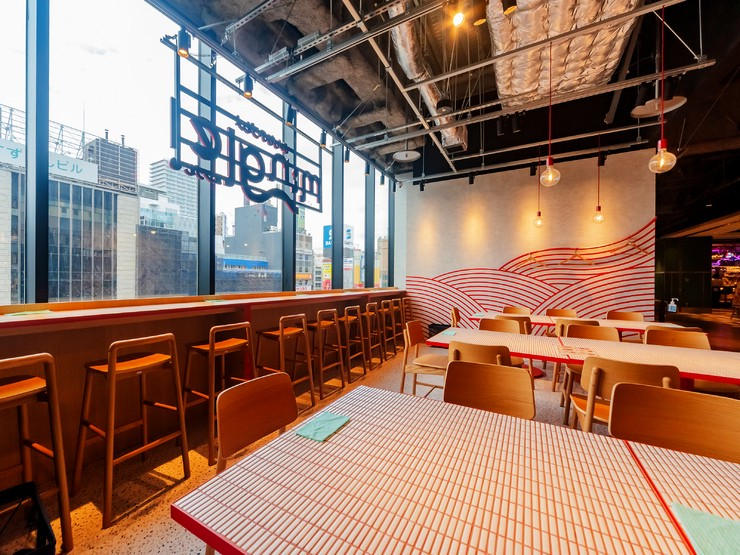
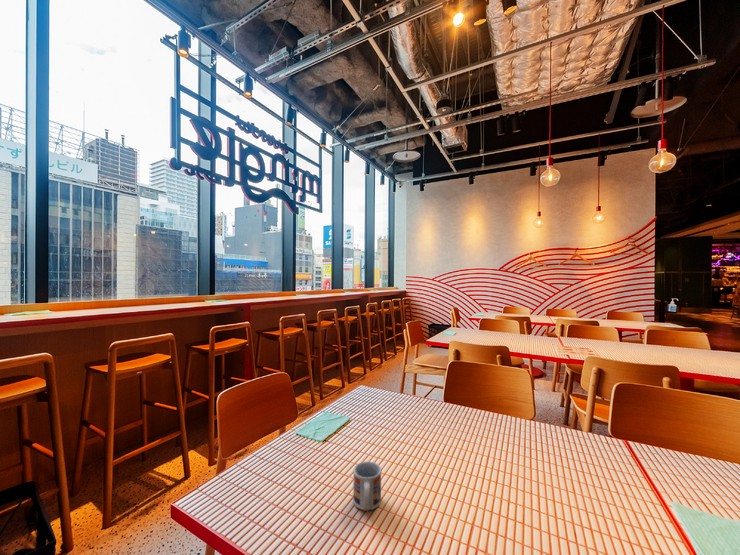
+ cup (367, 488)
